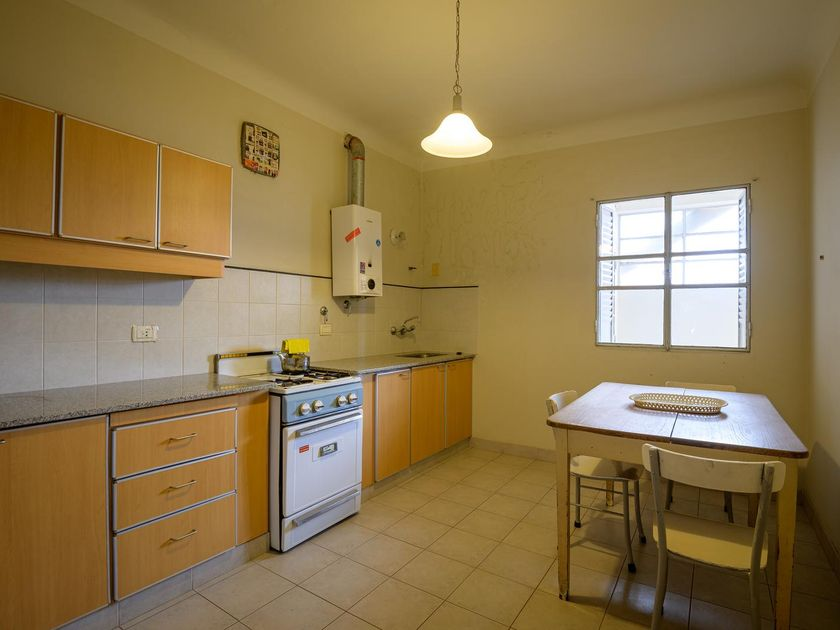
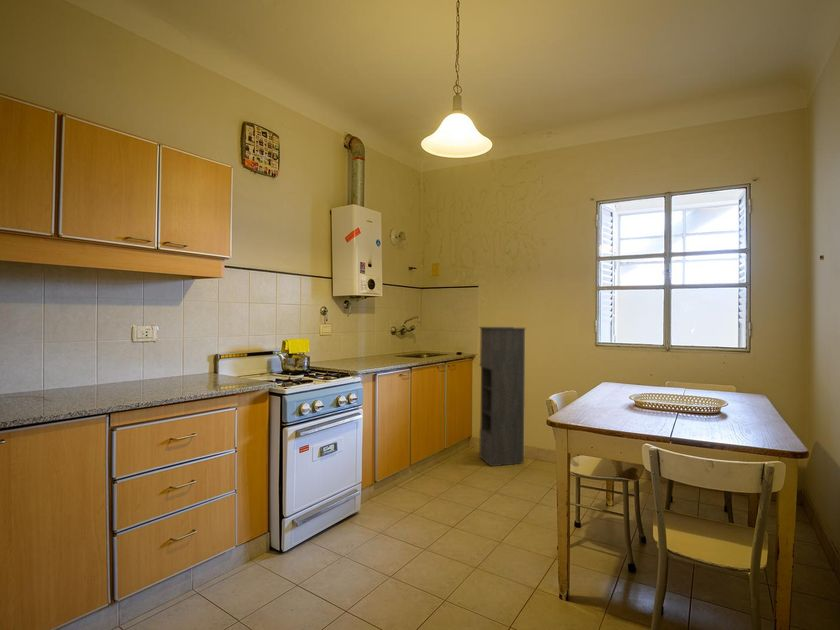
+ storage cabinet (501, 393)
